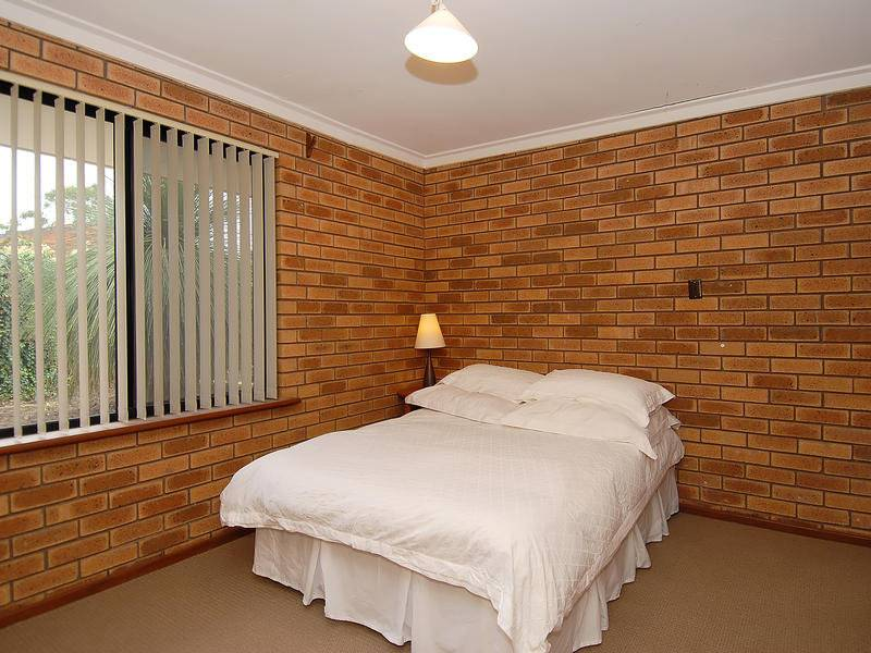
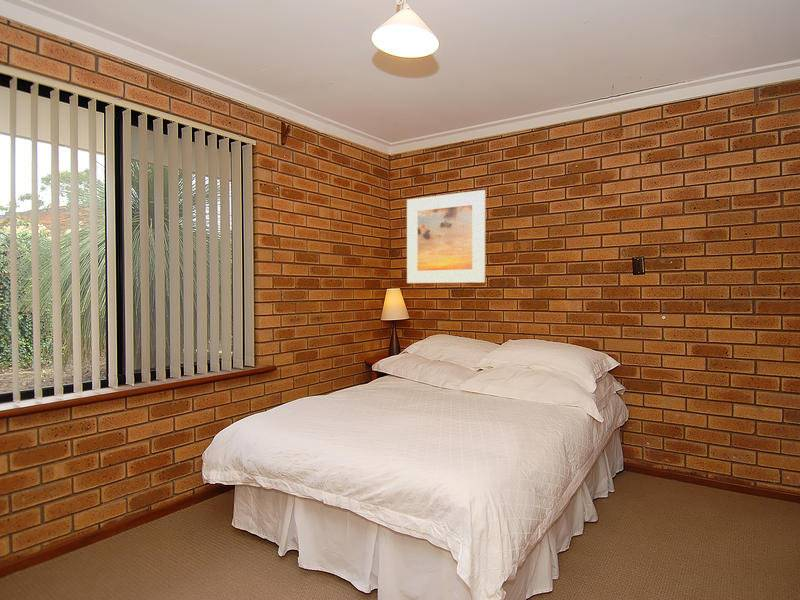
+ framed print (444, 239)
